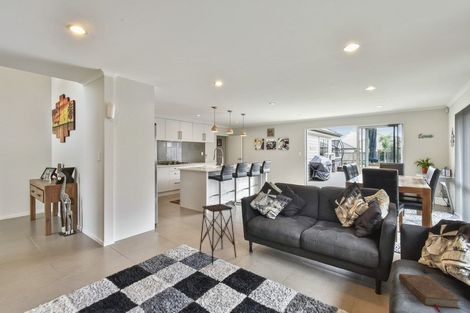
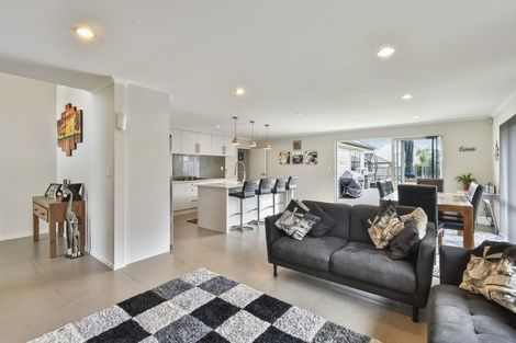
- book (426, 289)
- side table (216, 231)
